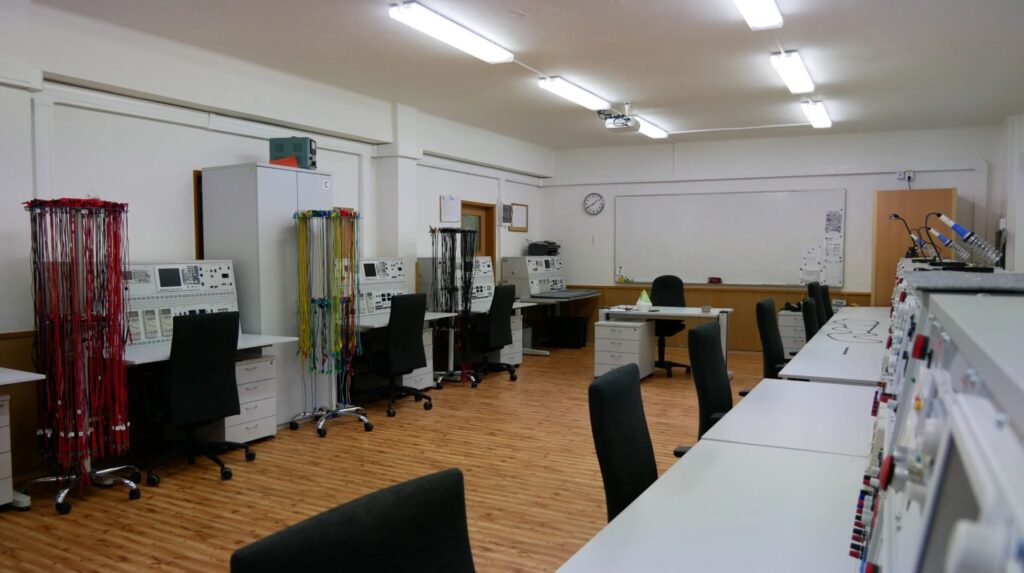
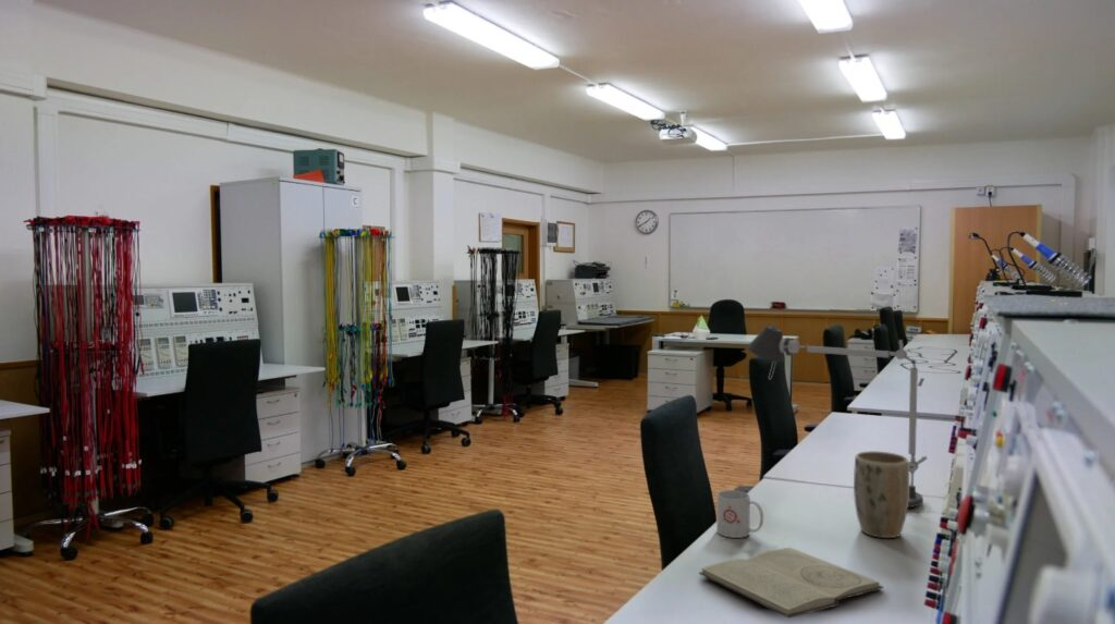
+ plant pot (881, 494)
+ mug (739, 514)
+ book (789, 577)
+ desk lamp (830, 353)
